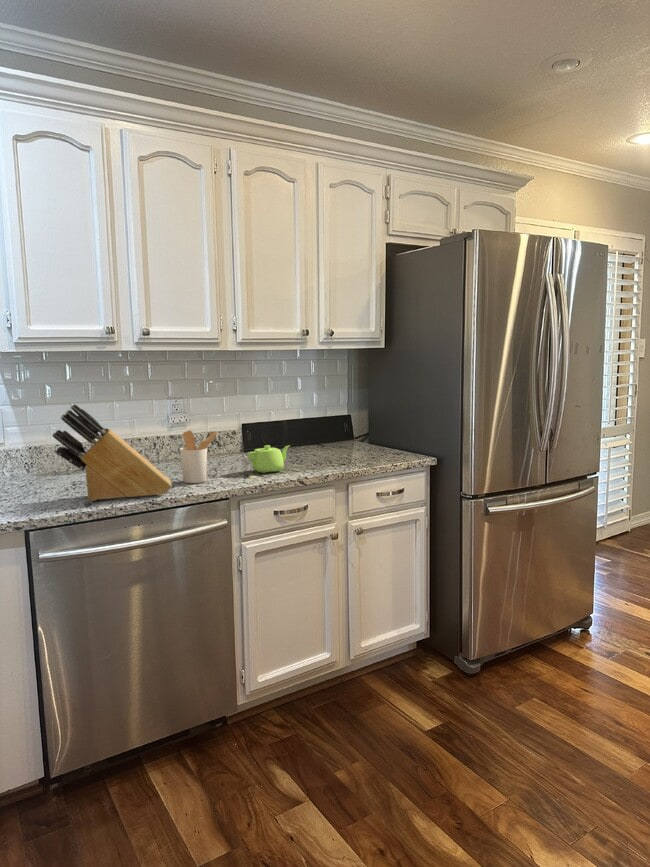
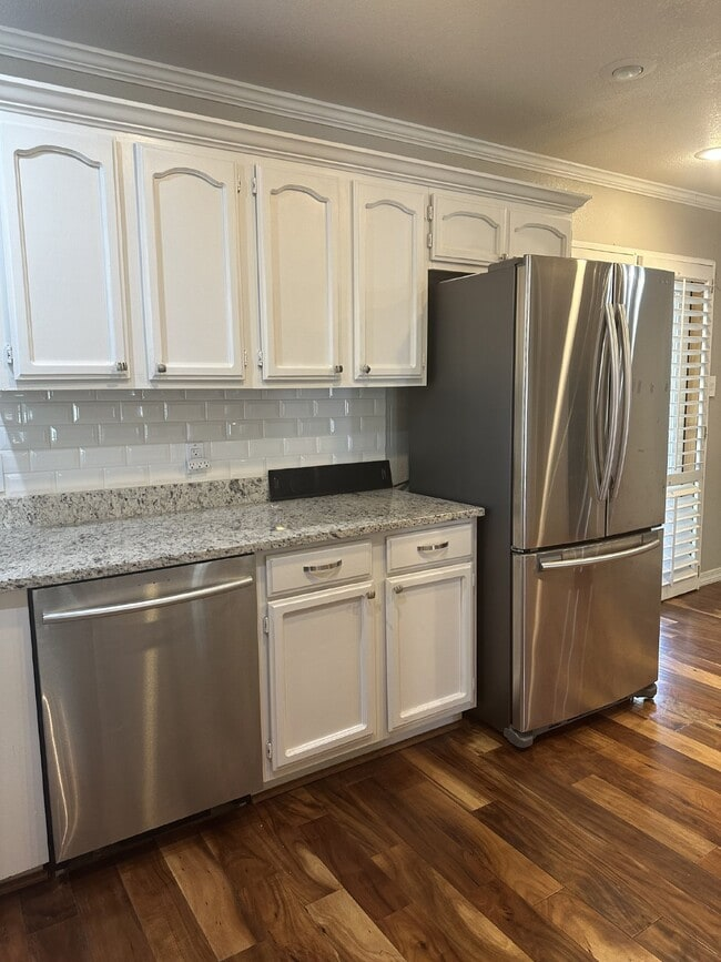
- utensil holder (200, 455)
- teapot (269, 458)
- knife block (113, 449)
